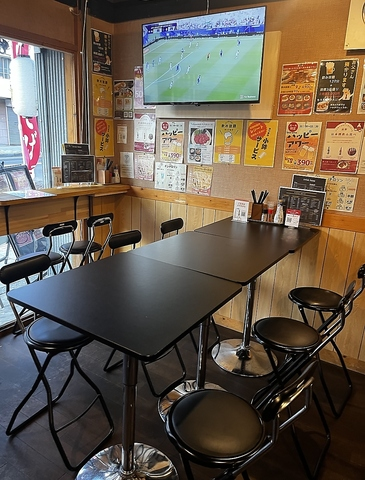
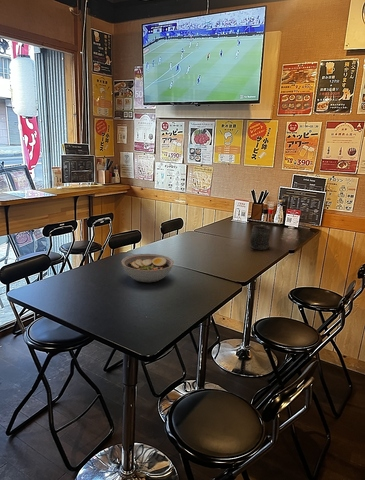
+ bowl (147, 269)
+ beer mug (258, 238)
